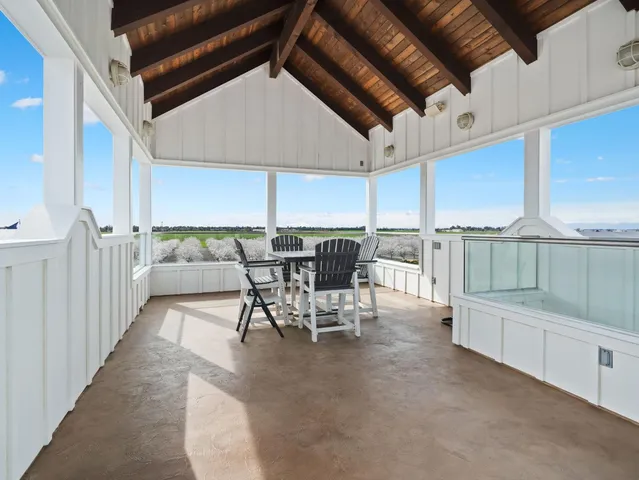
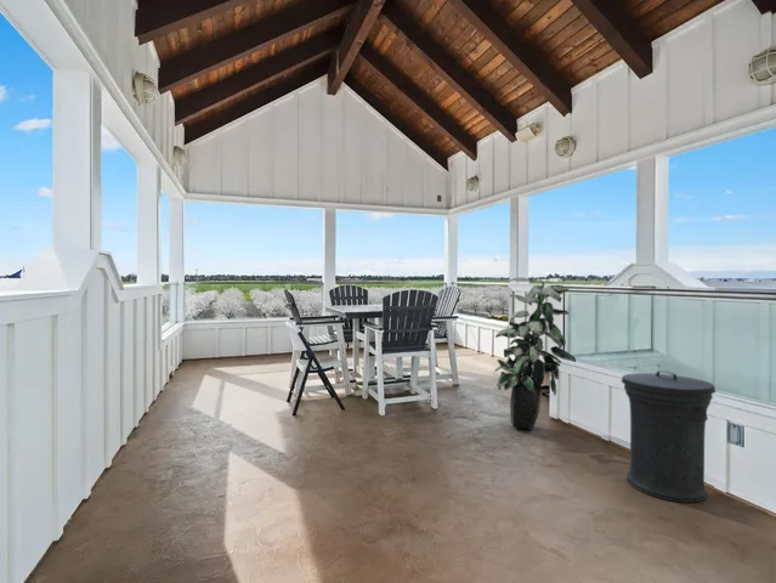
+ indoor plant (528, 351)
+ trash can (665, 429)
